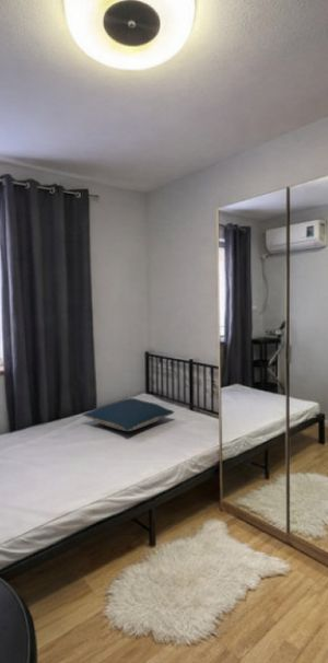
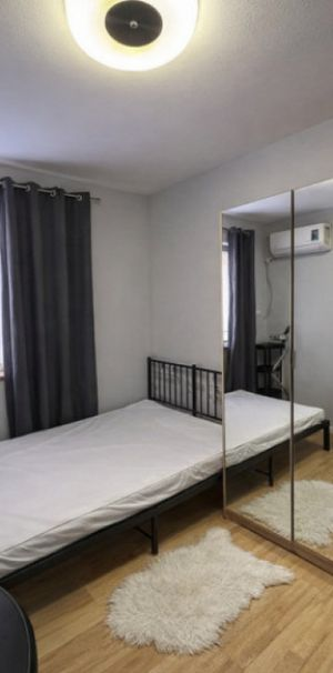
- pillow (129, 414)
